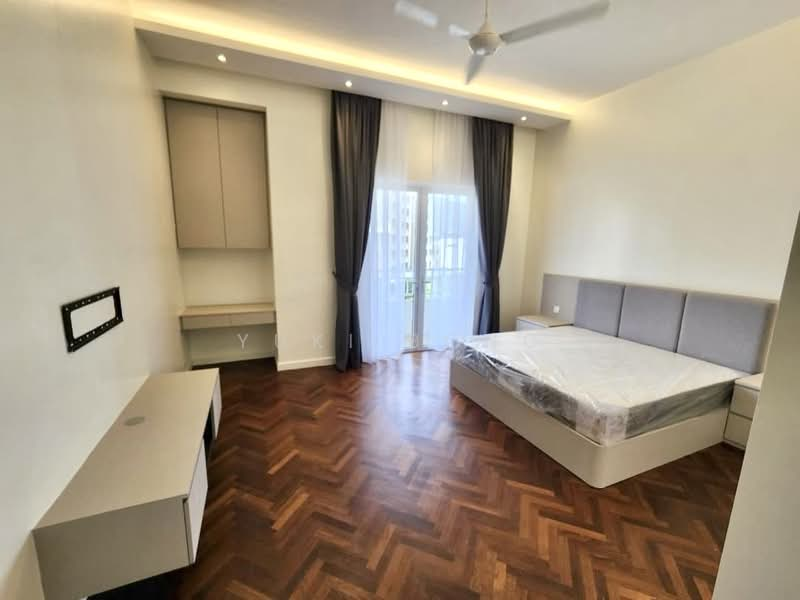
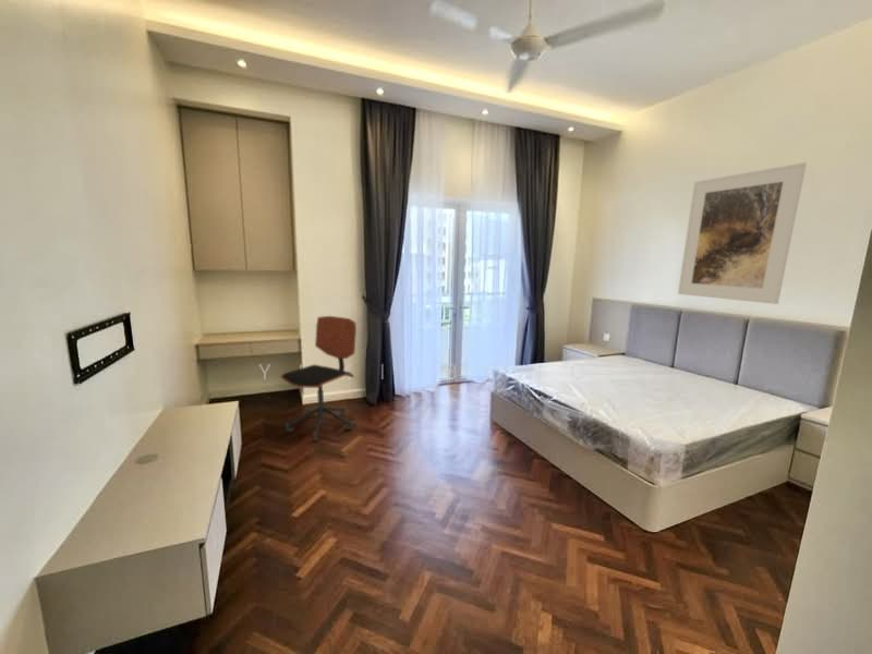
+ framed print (732, 238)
+ office chair (320, 374)
